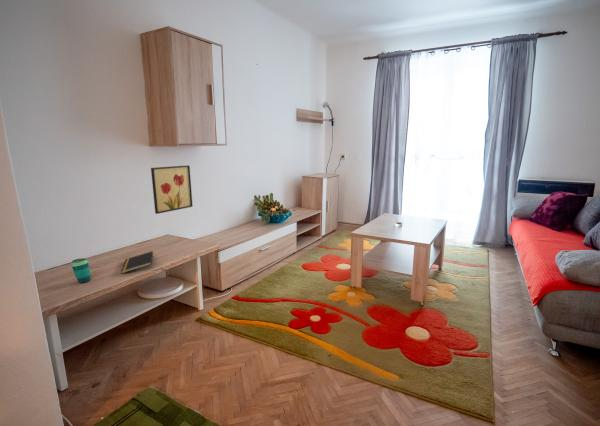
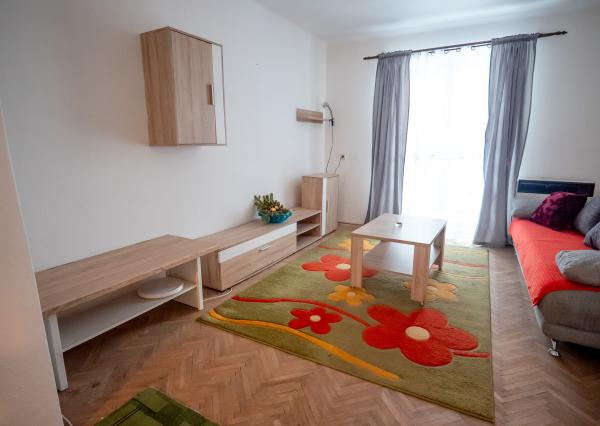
- notepad (138, 261)
- wall art (172, 188)
- cup (80, 270)
